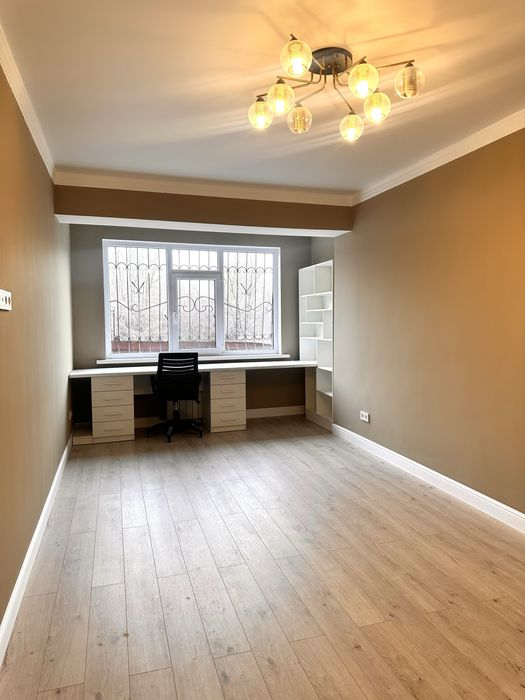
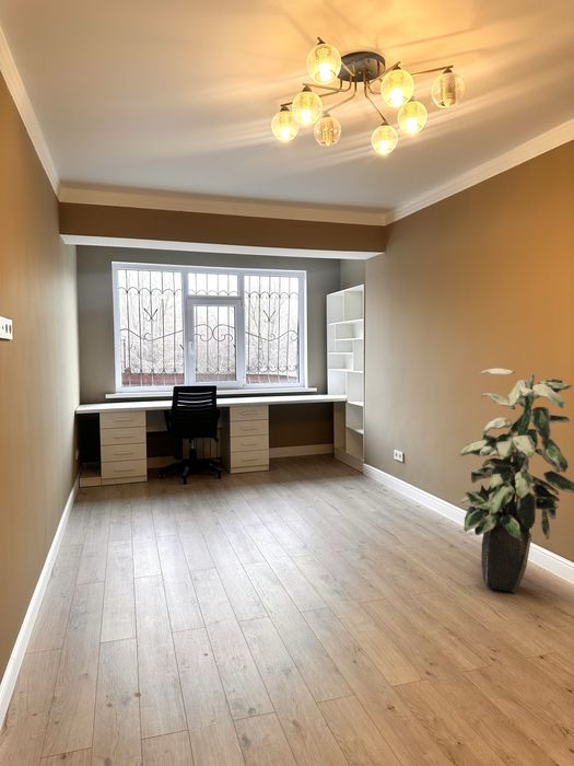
+ indoor plant (511, 477)
